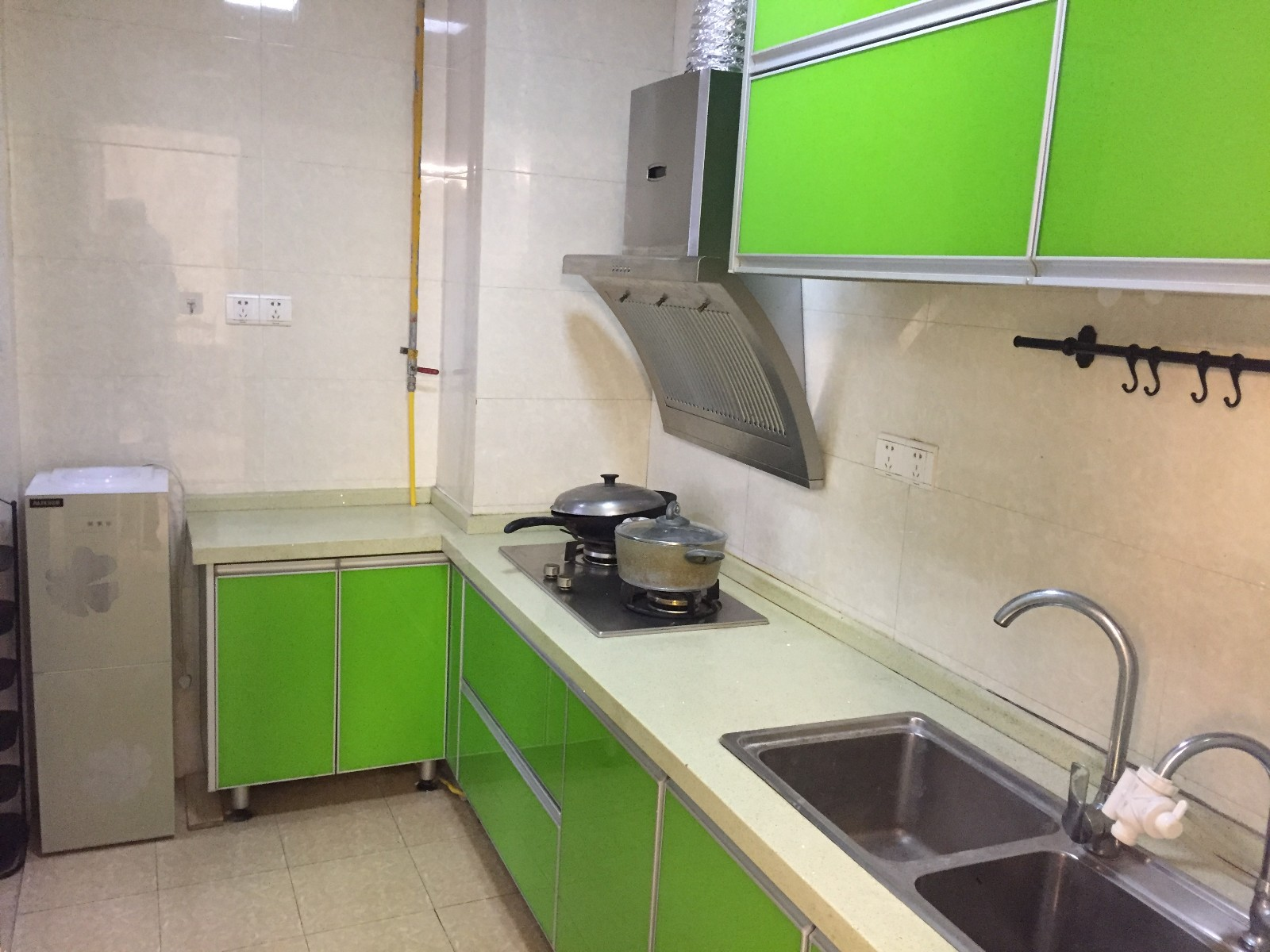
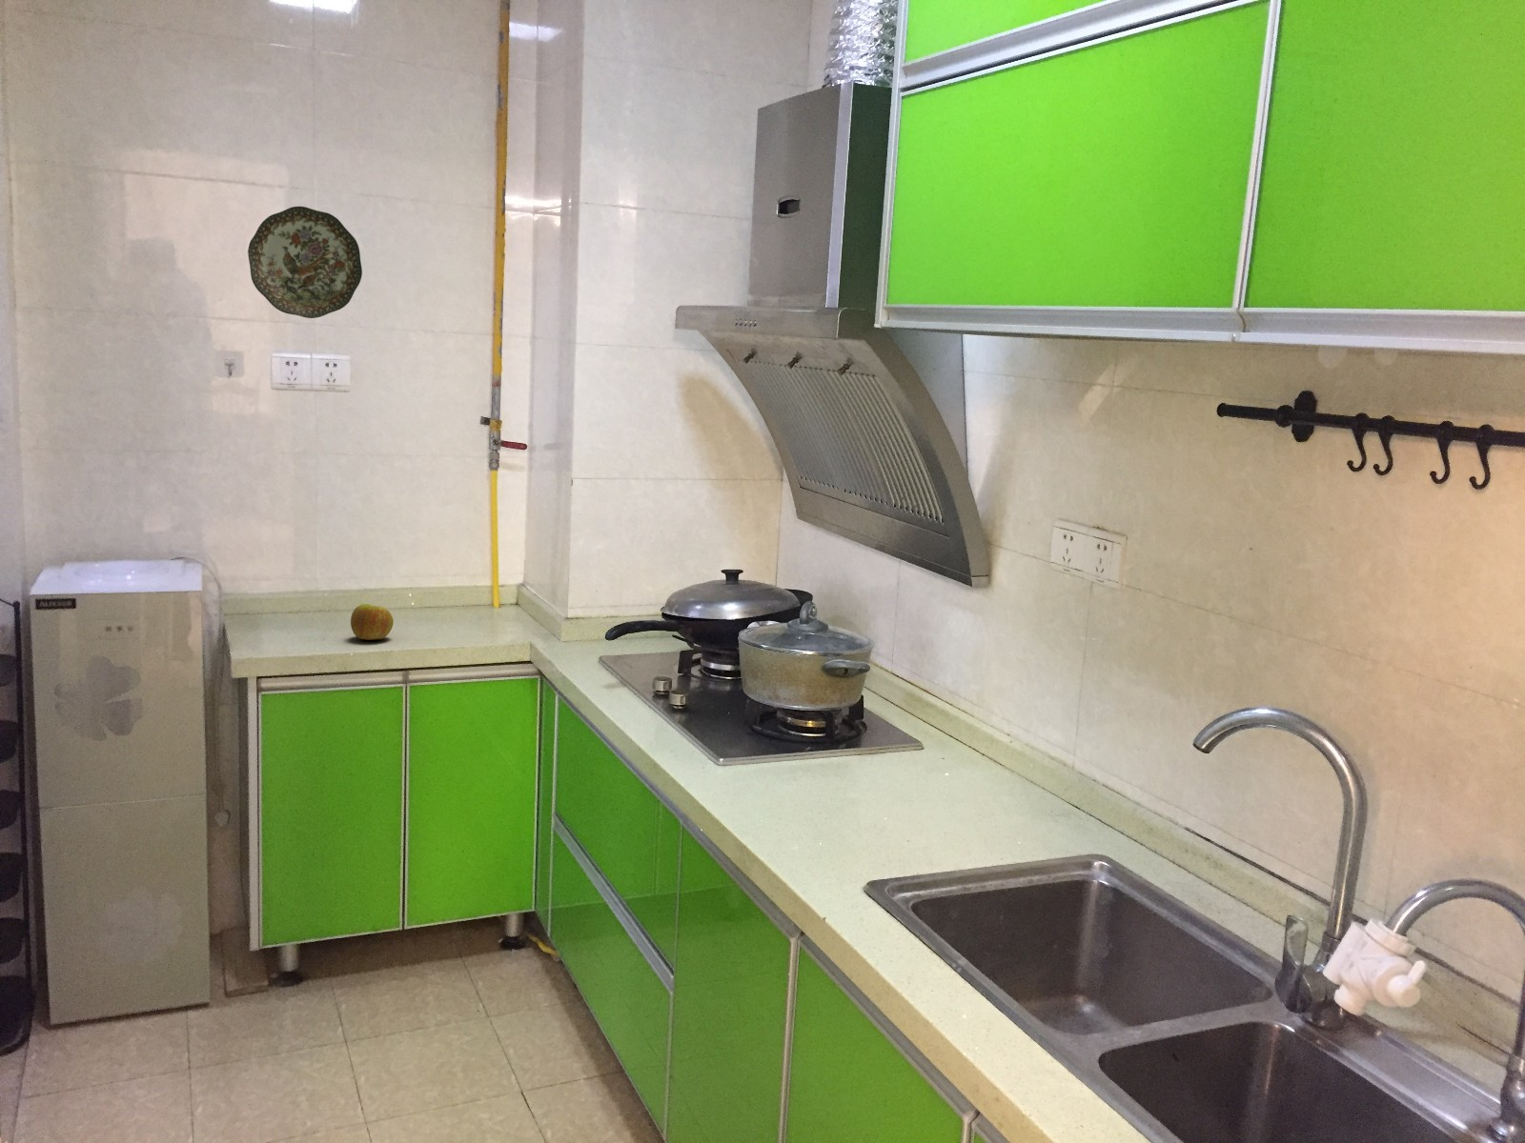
+ apple (371, 621)
+ decorative plate (305, 263)
